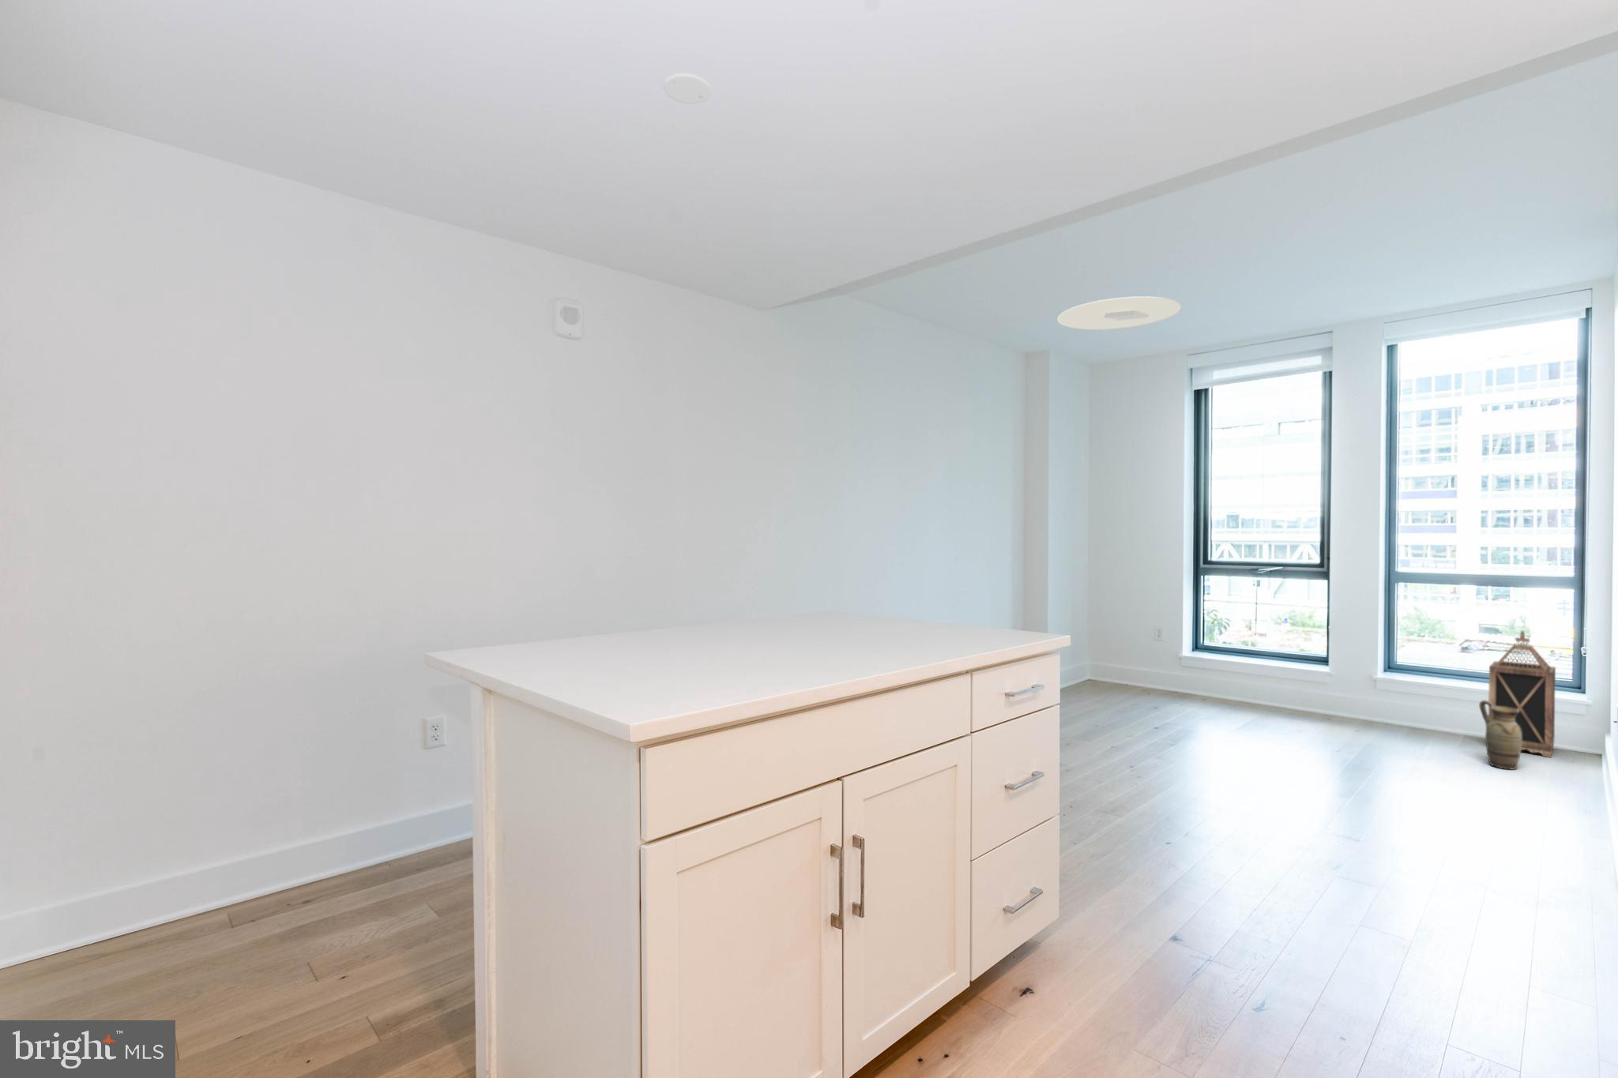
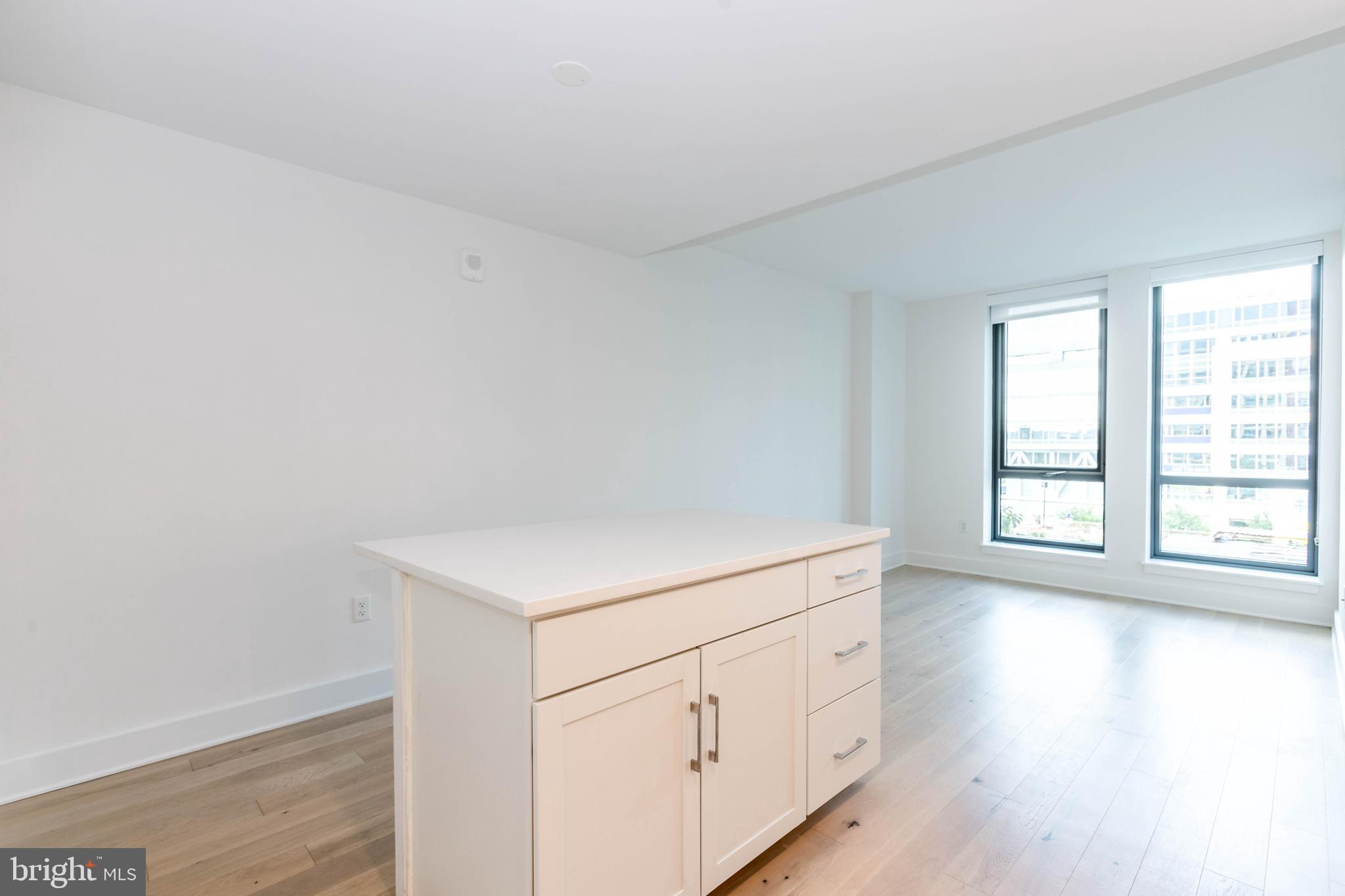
- ceiling light (1118, 309)
- ceramic jug (1499, 734)
- lantern (1522, 688)
